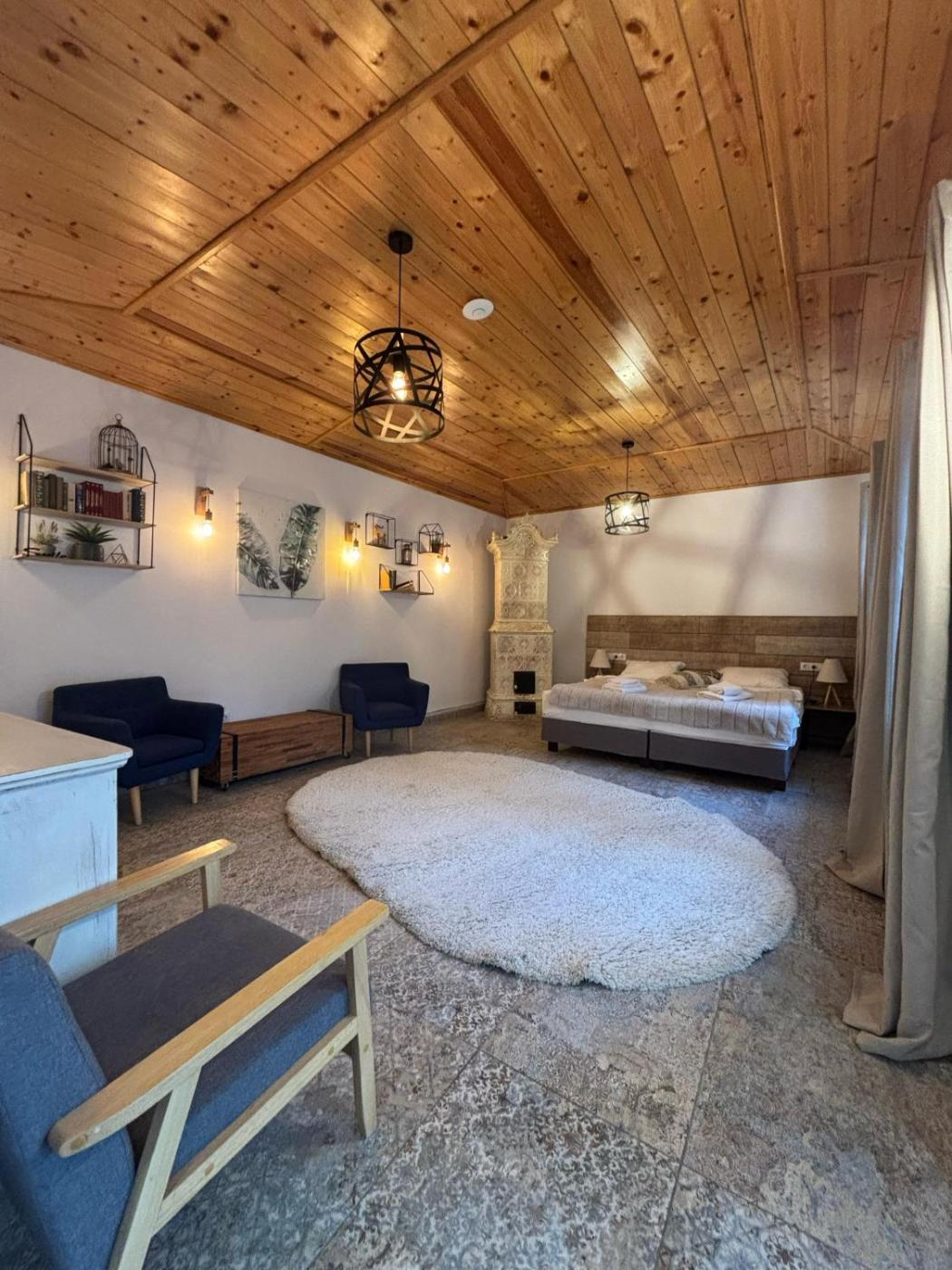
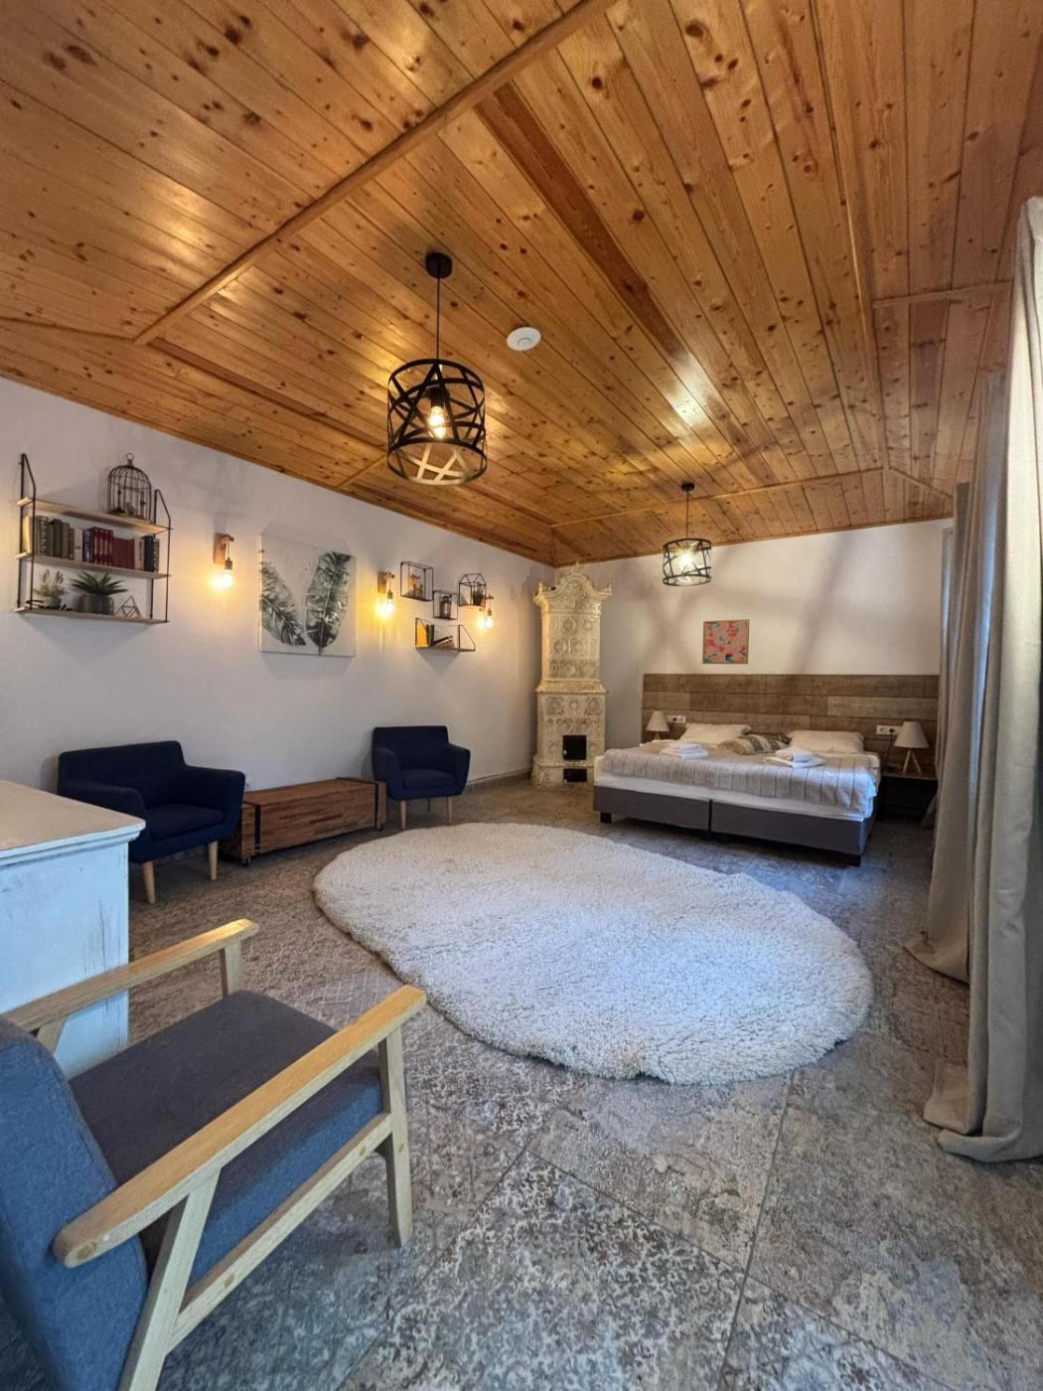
+ wall art (725, 642)
